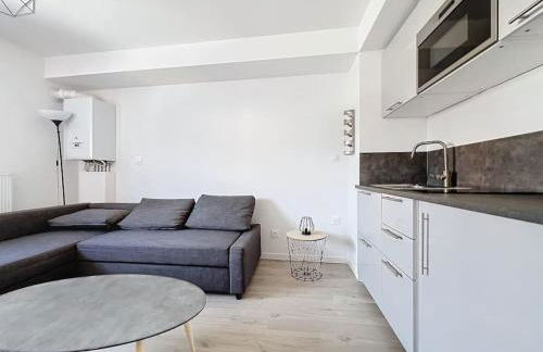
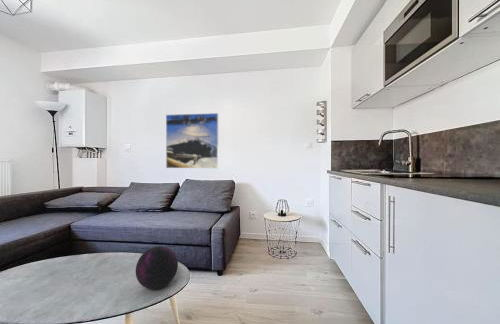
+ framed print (191, 141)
+ decorative orb (157, 266)
